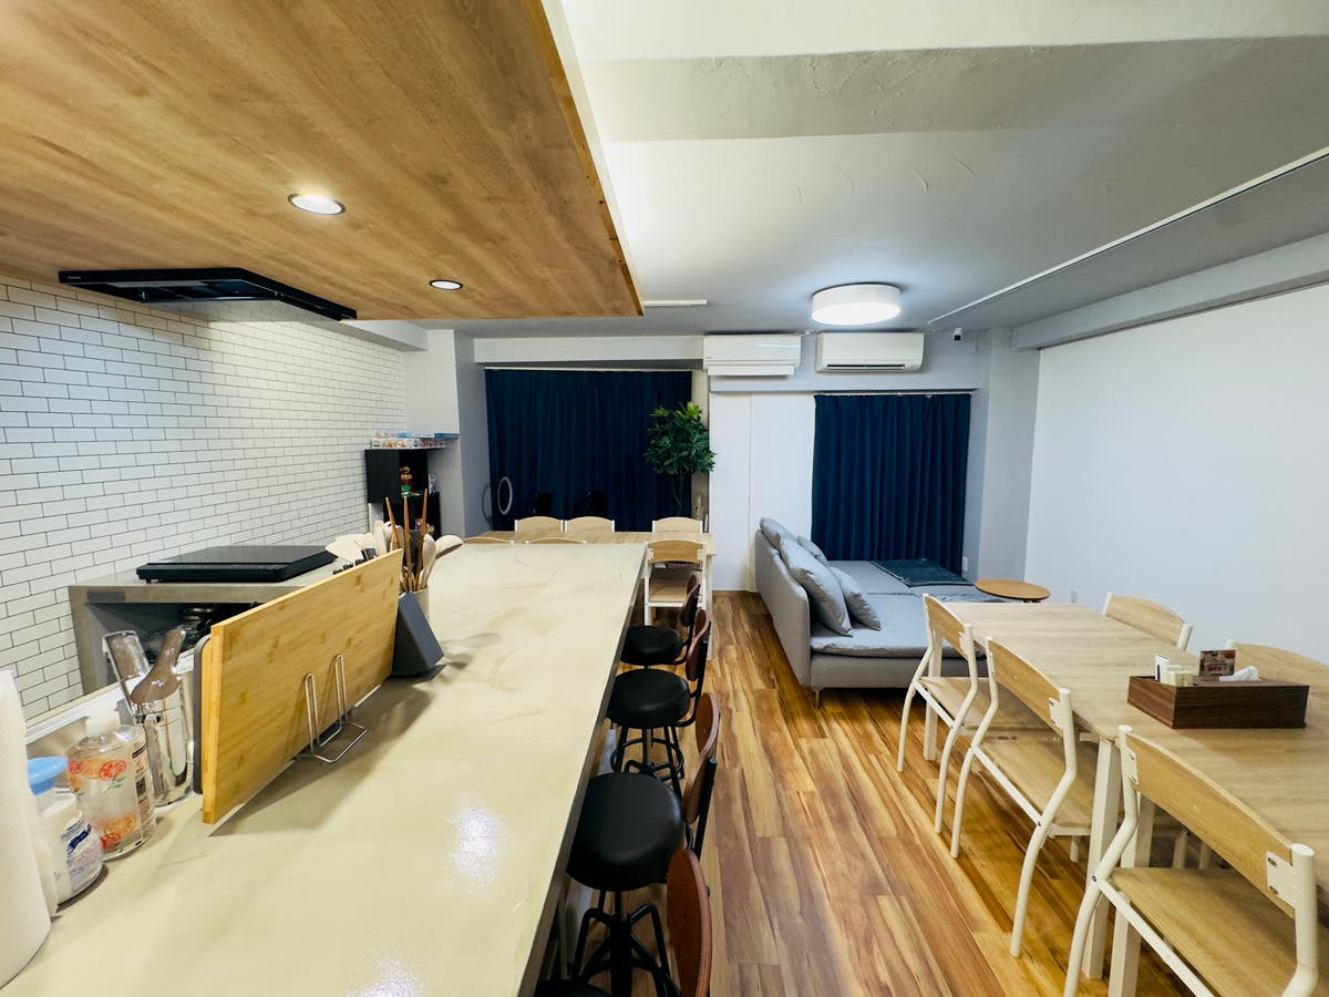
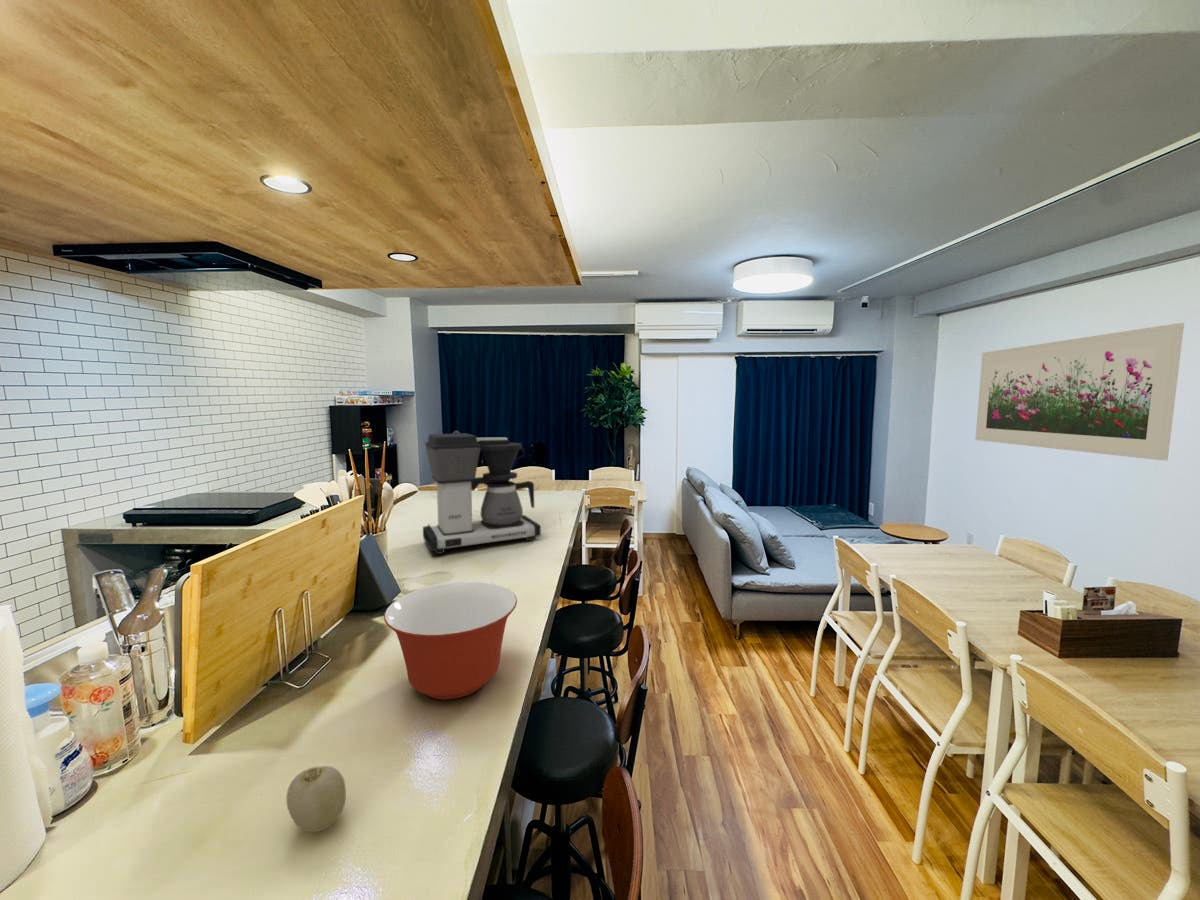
+ fruit (316, 798)
+ coffee maker (484, 484)
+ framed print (1055, 395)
+ mixing bowl (454, 642)
